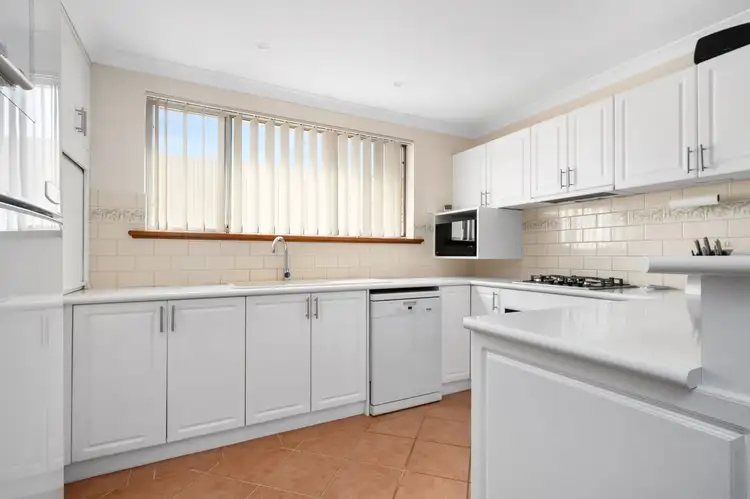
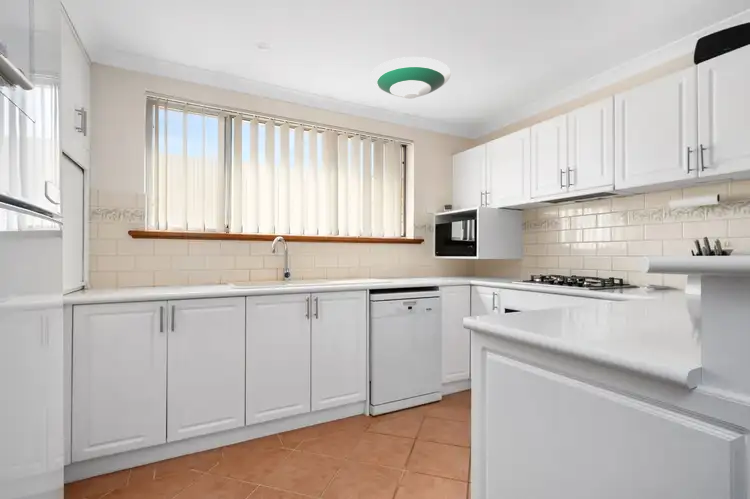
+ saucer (410, 86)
